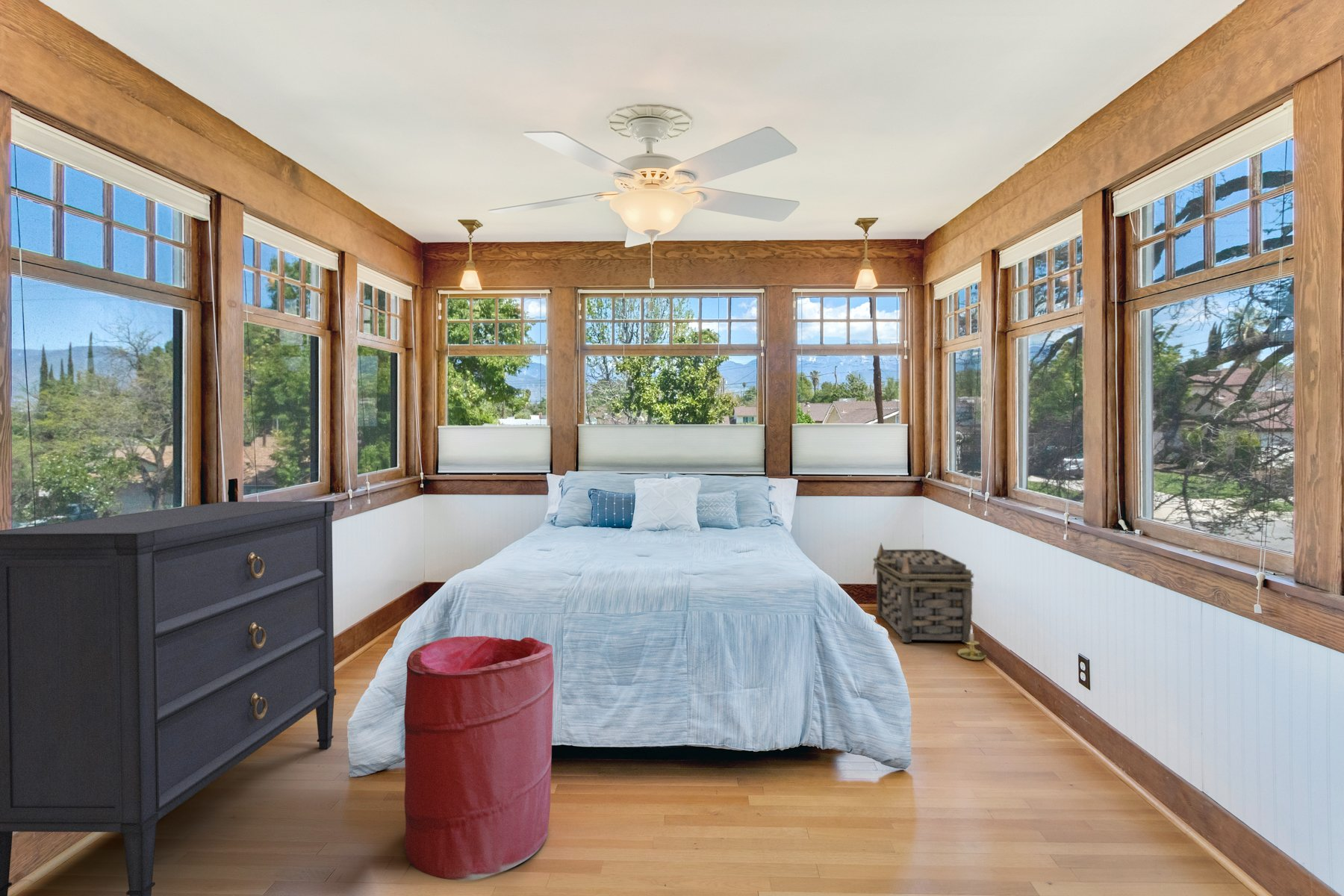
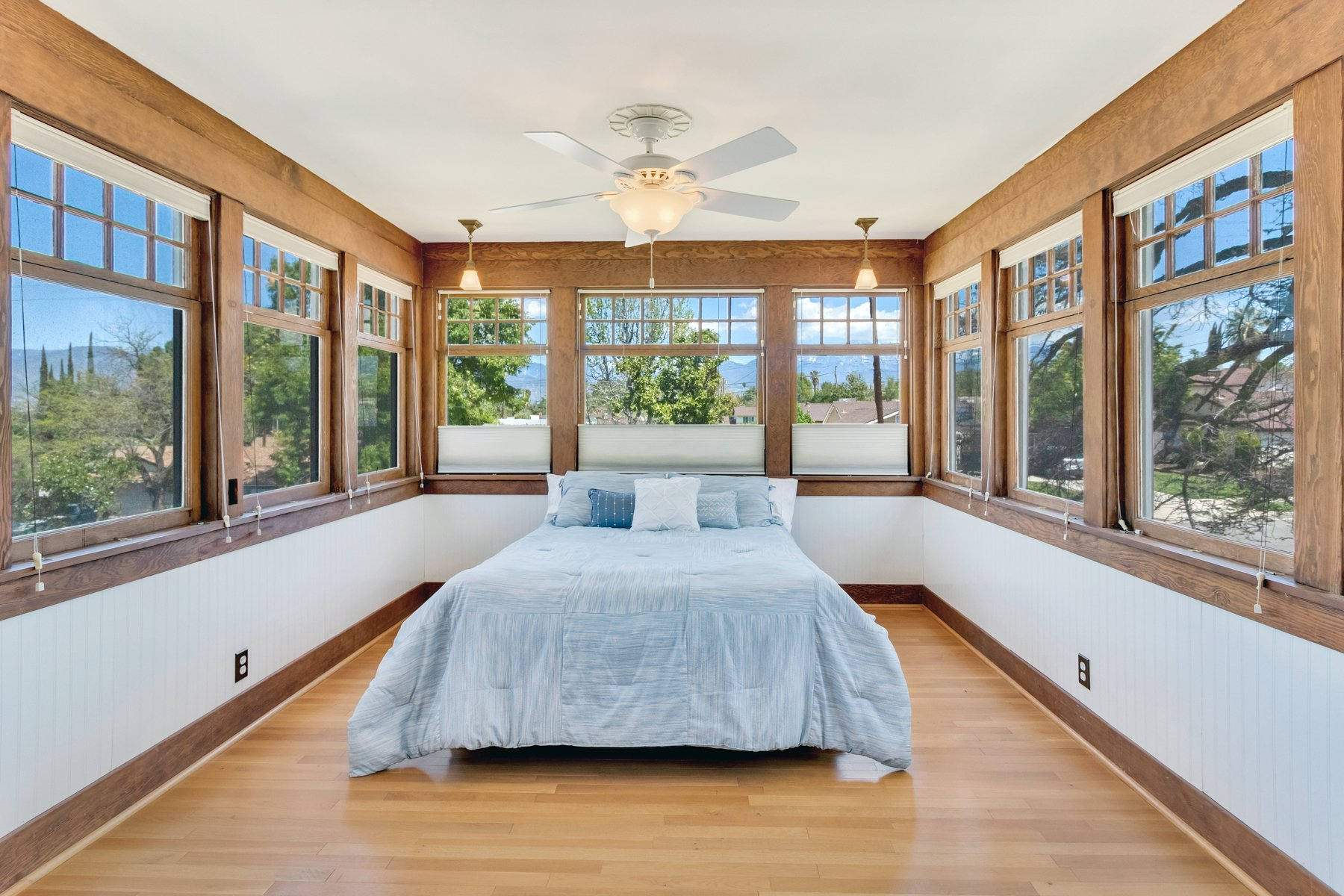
- dresser (193, 662)
- candle holder (972, 641)
- laundry hamper (481, 739)
- basket (918, 588)
